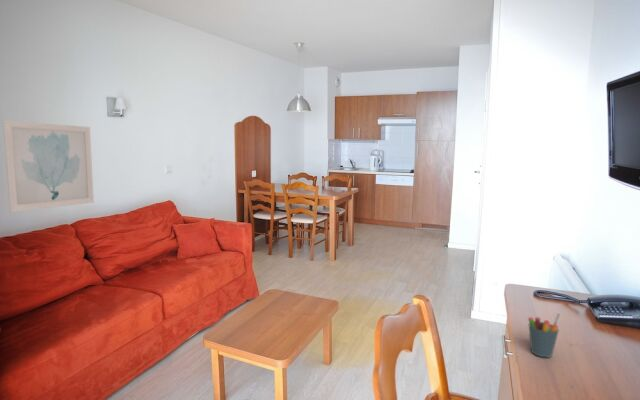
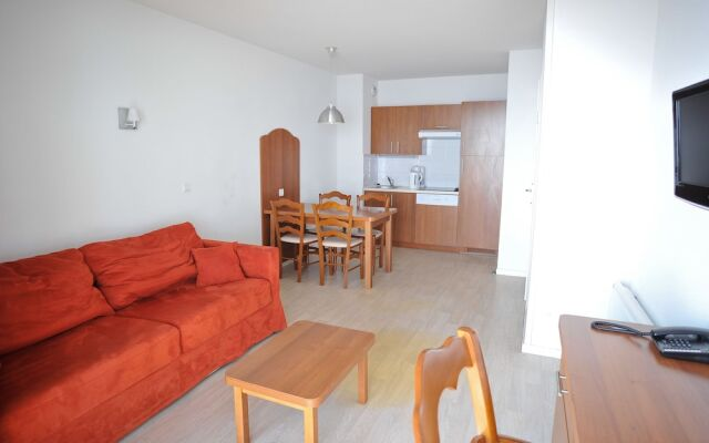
- wall art (53, 165)
- pen holder (543, 333)
